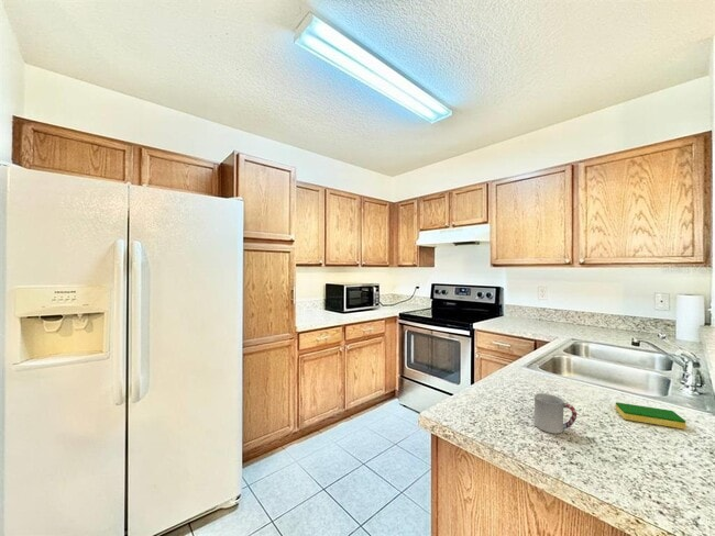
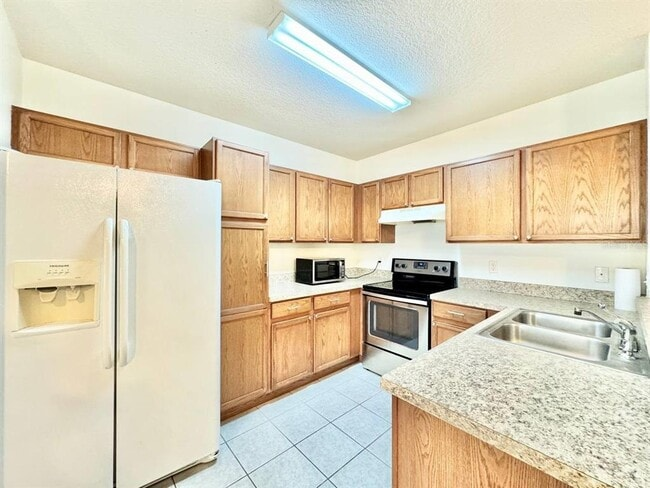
- dish sponge (648, 414)
- cup (554, 413)
